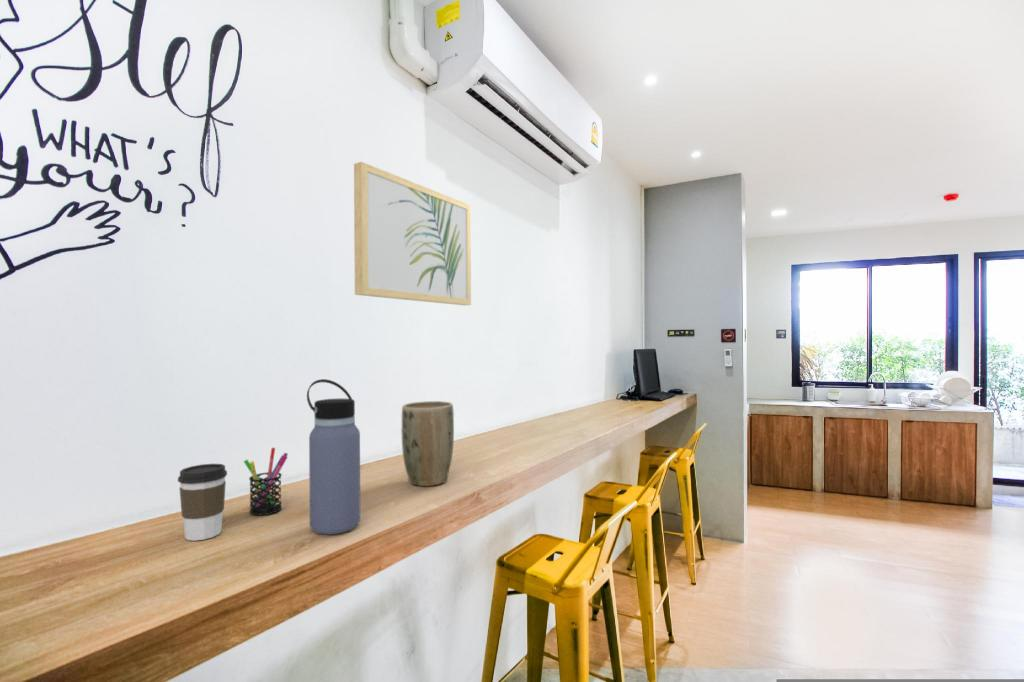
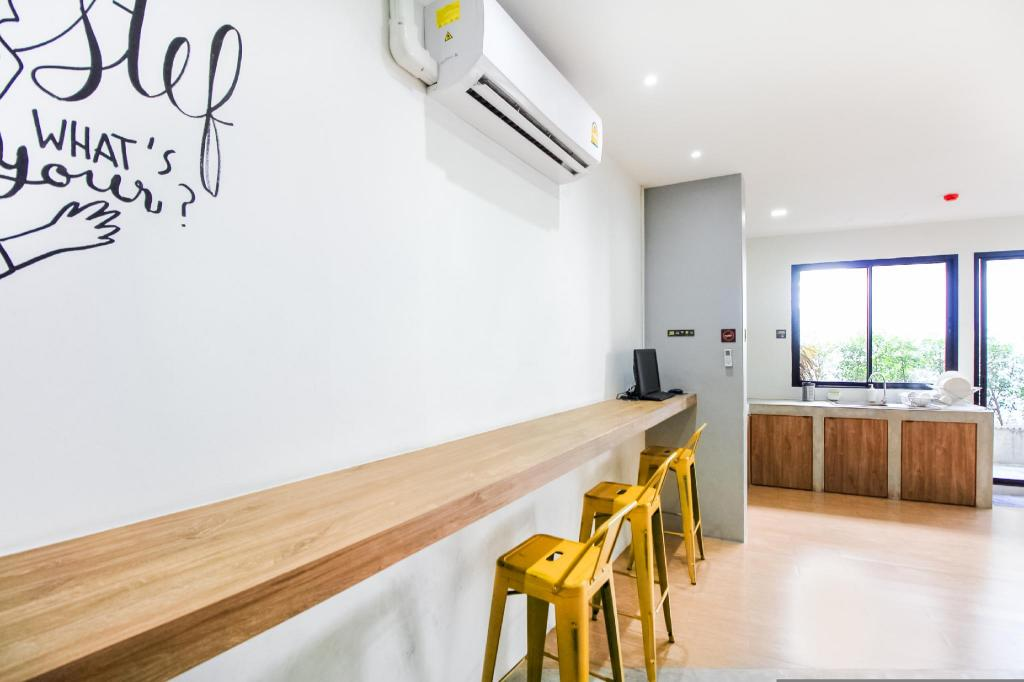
- wall art (420, 243)
- plant pot (428, 442)
- coffee cup (203, 501)
- water bottle (333, 453)
- pen holder (263, 480)
